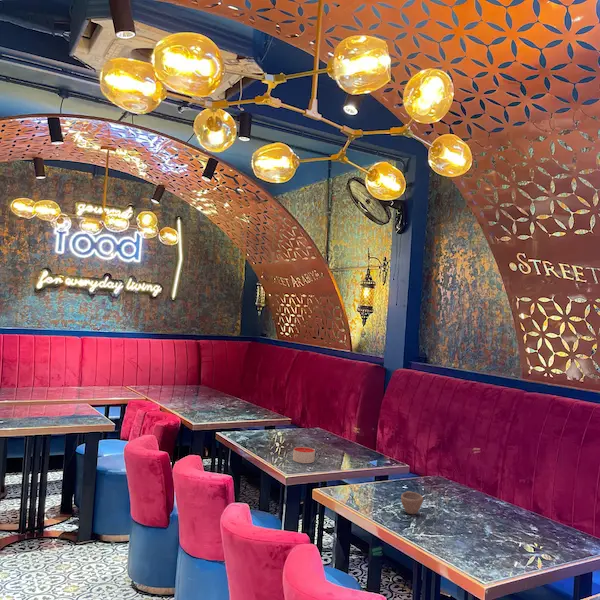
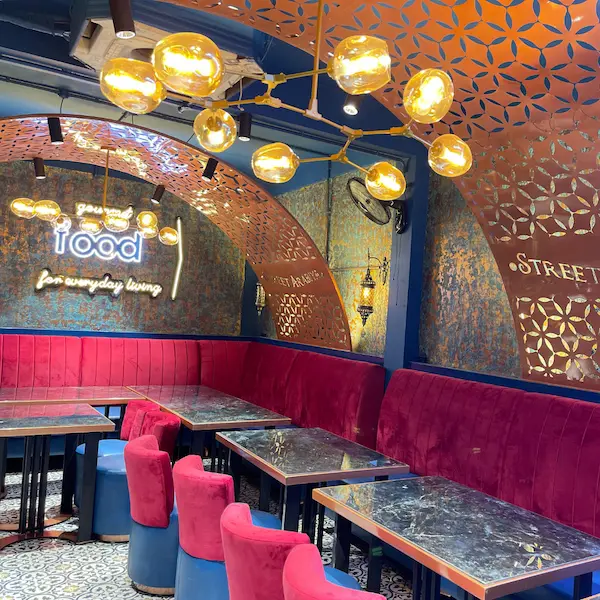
- candle (303, 454)
- cup (410, 502)
